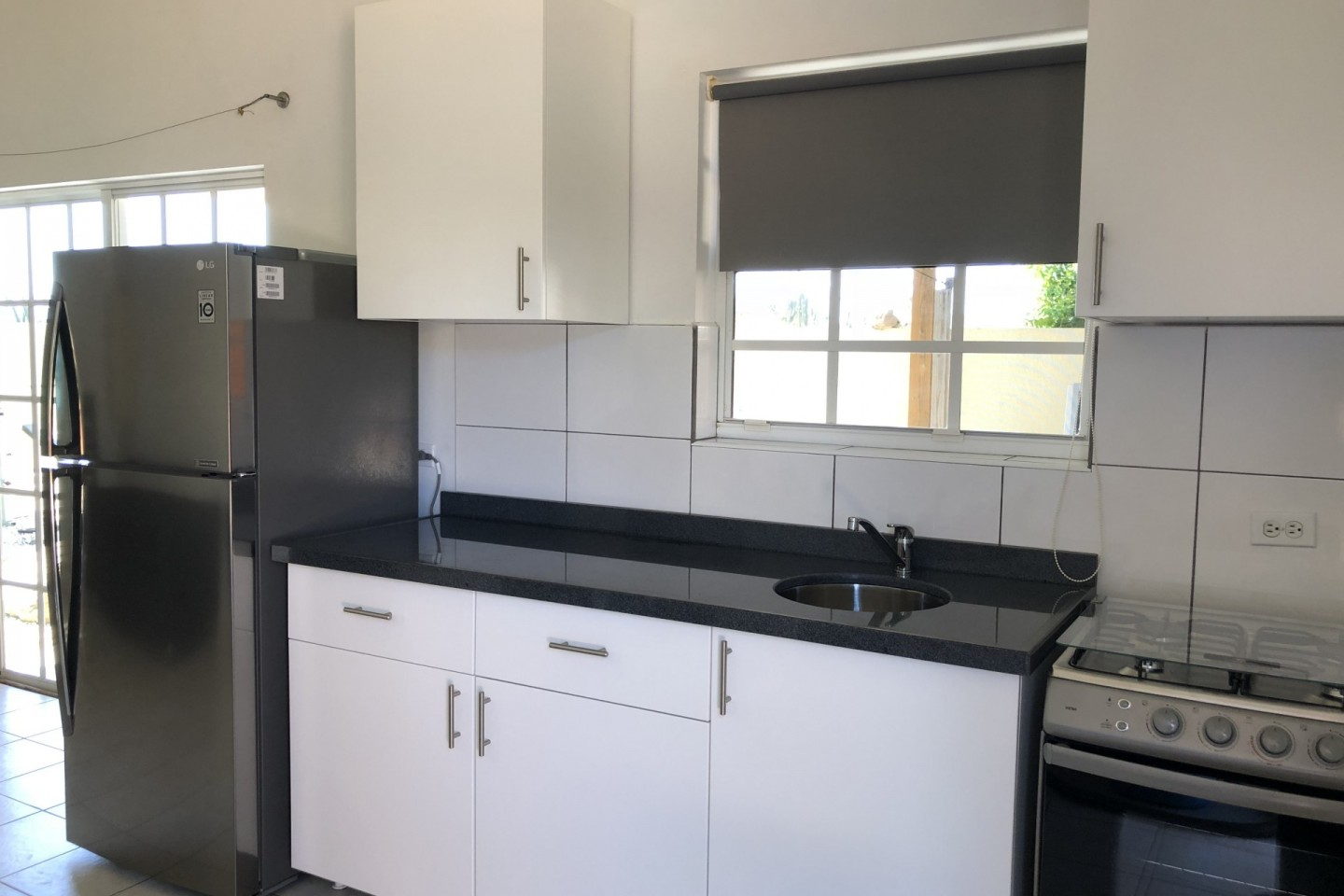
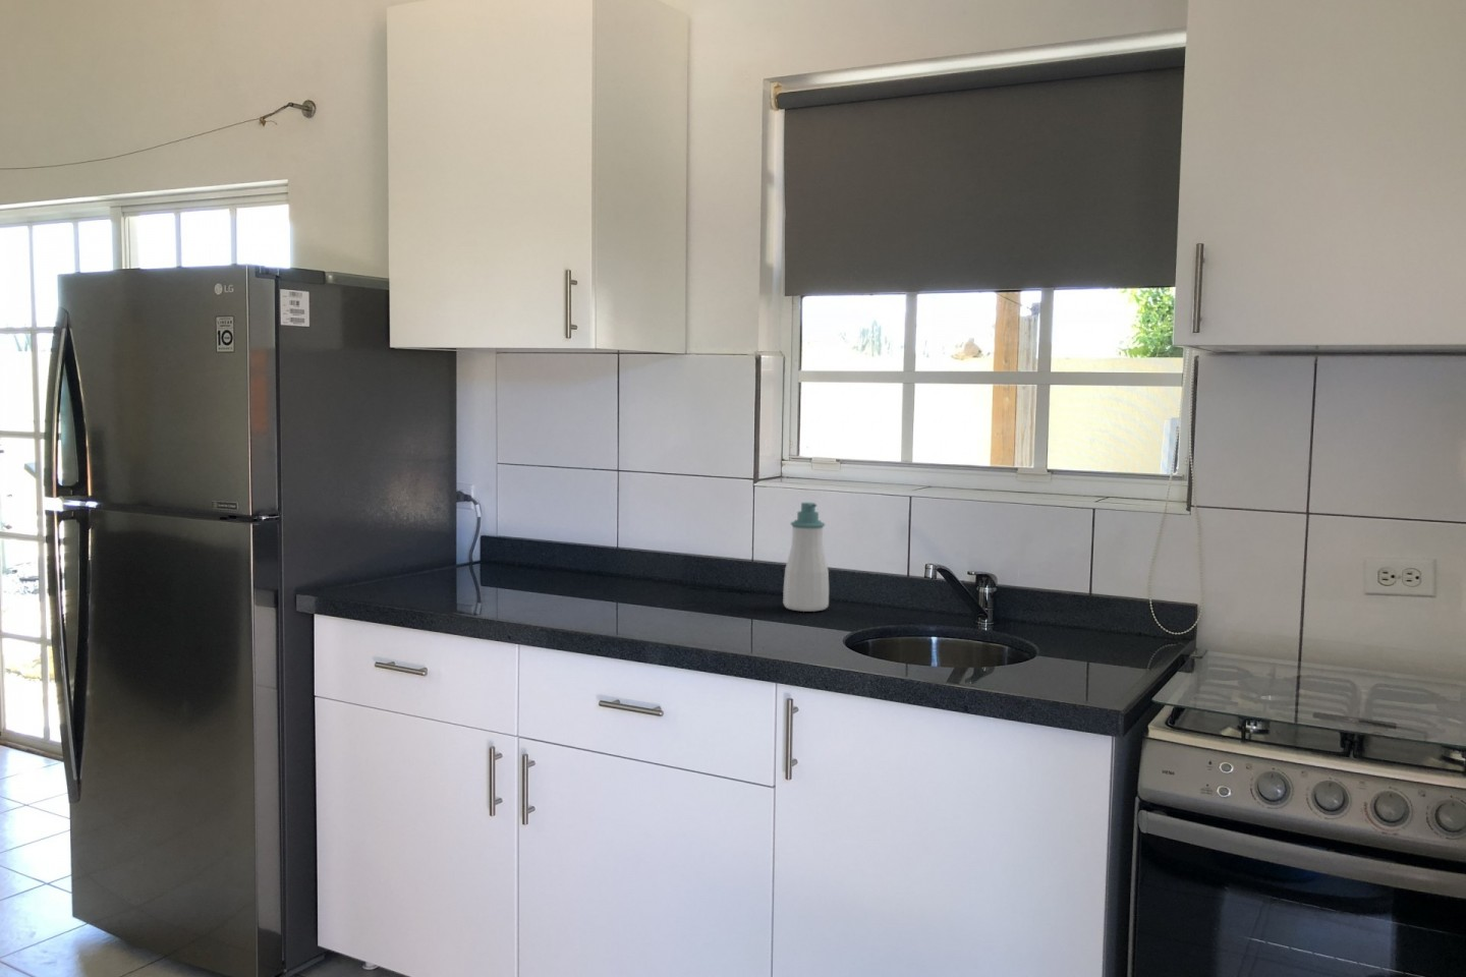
+ soap bottle (806, 556)
